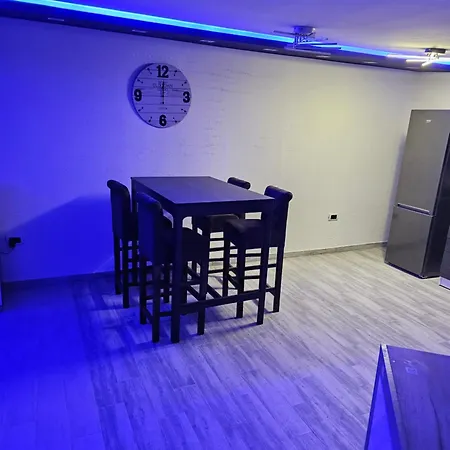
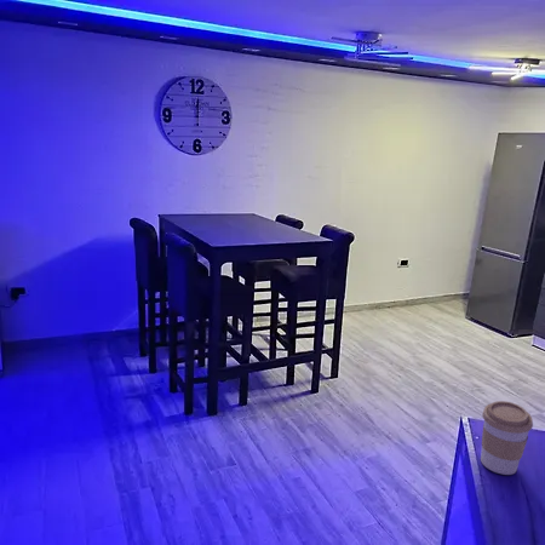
+ coffee cup (503, 436)
